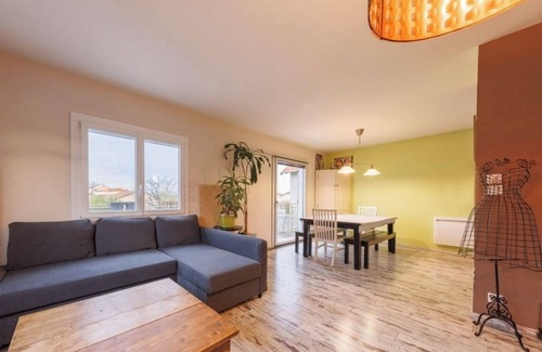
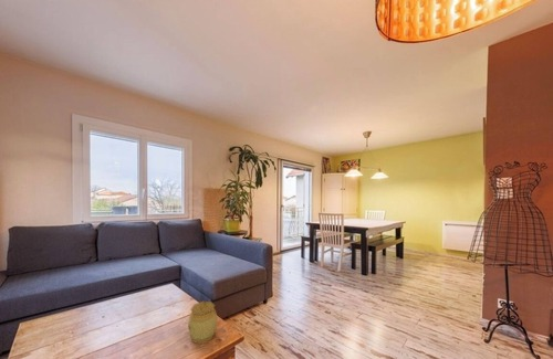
+ jar (202, 318)
